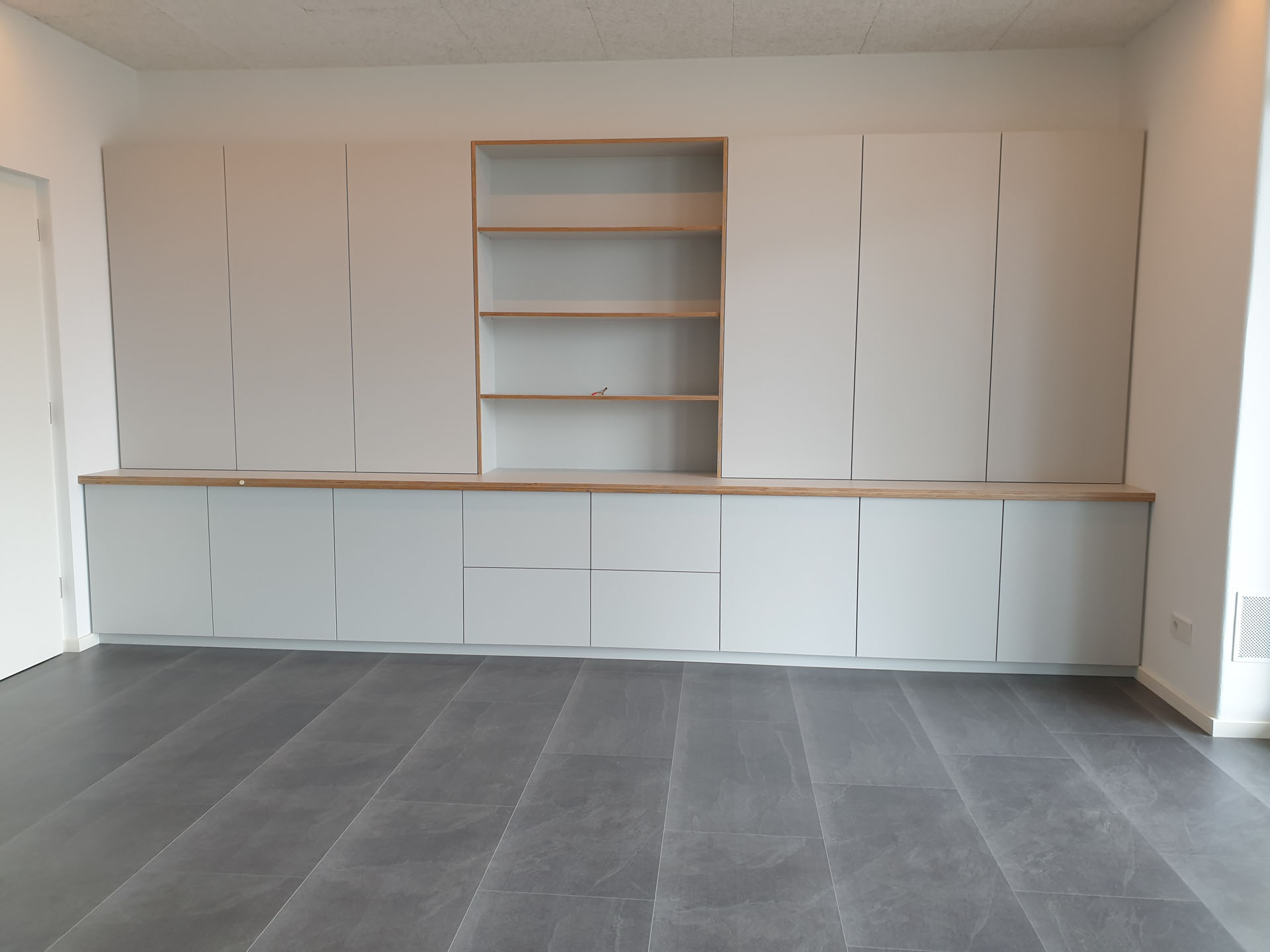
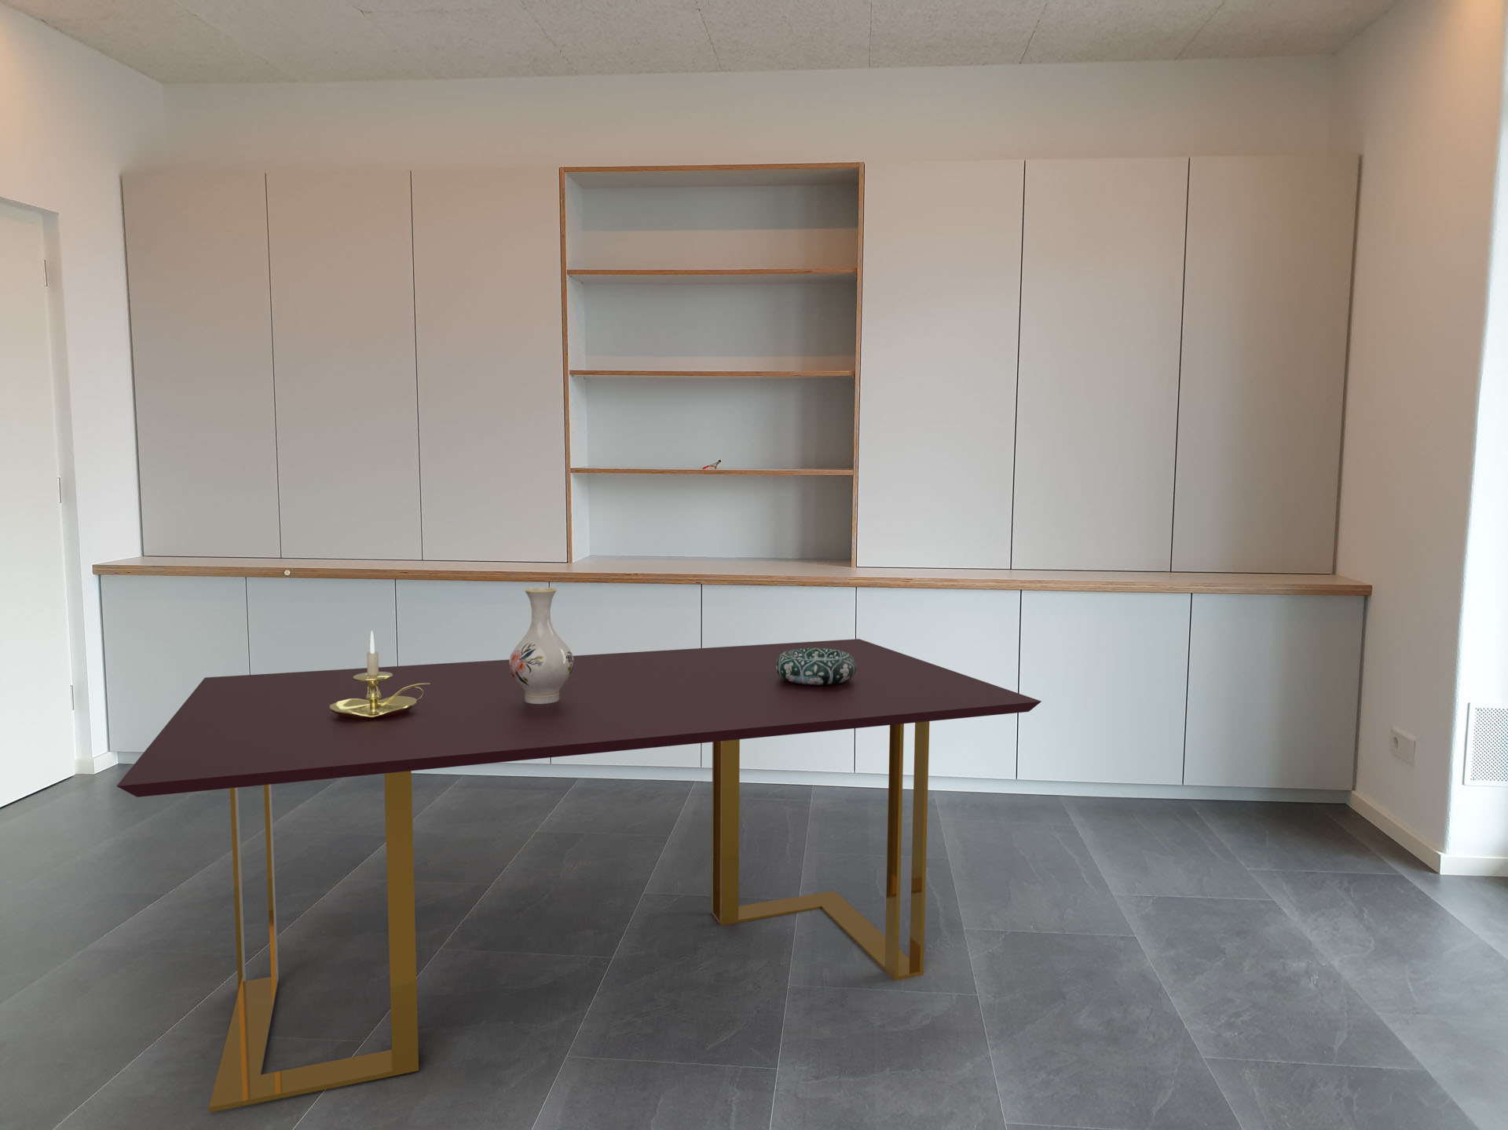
+ decorative bowl (816, 666)
+ vase (541, 643)
+ candle holder (379, 672)
+ dining table (598, 753)
